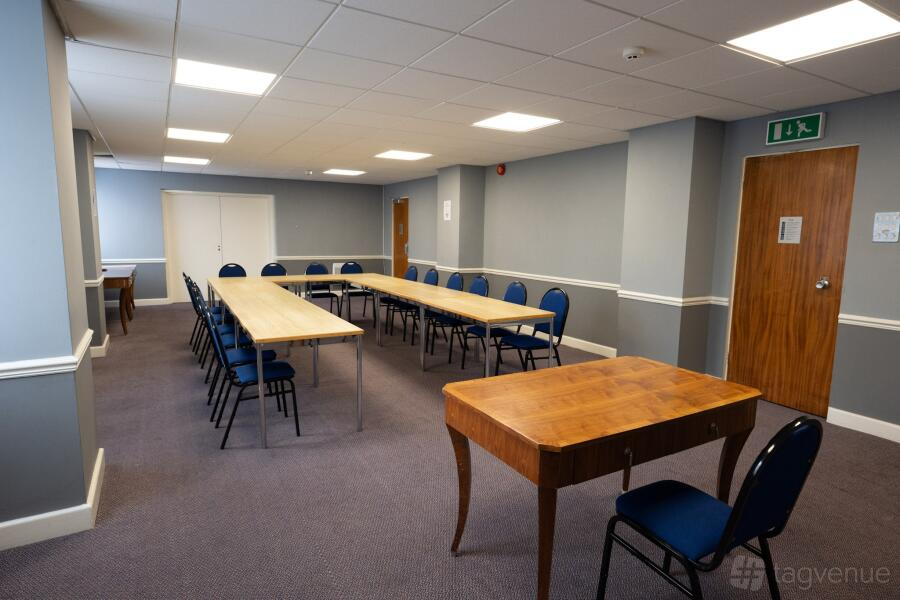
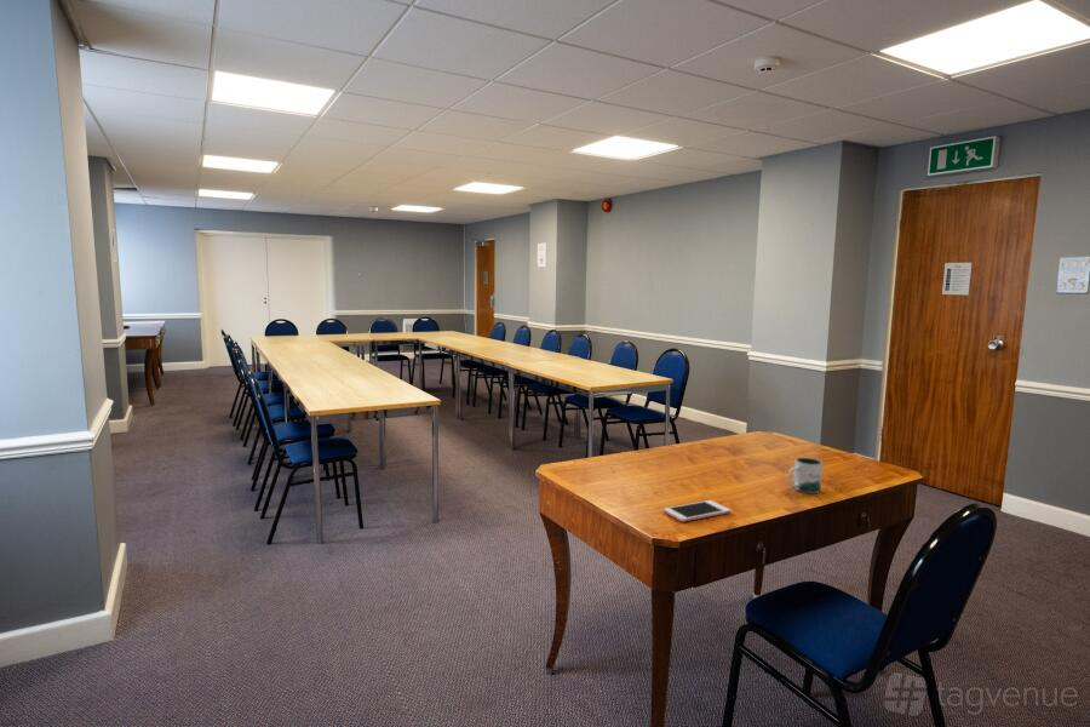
+ mug (803, 475)
+ cell phone (696, 510)
